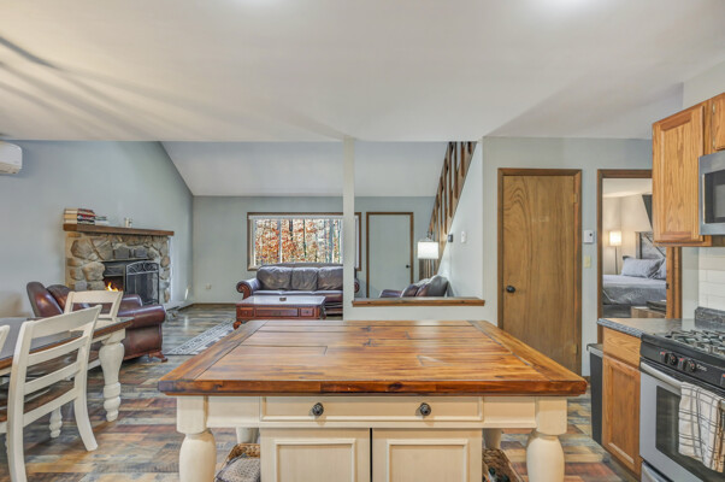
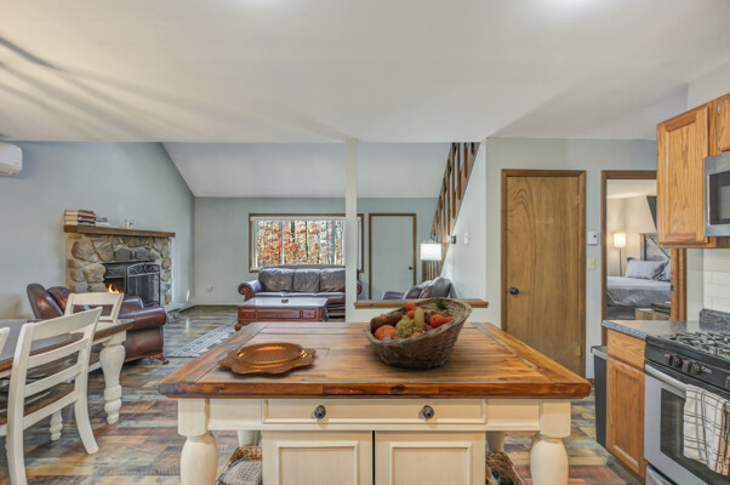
+ fruit basket (416, 327)
+ decorative bowl (269, 355)
